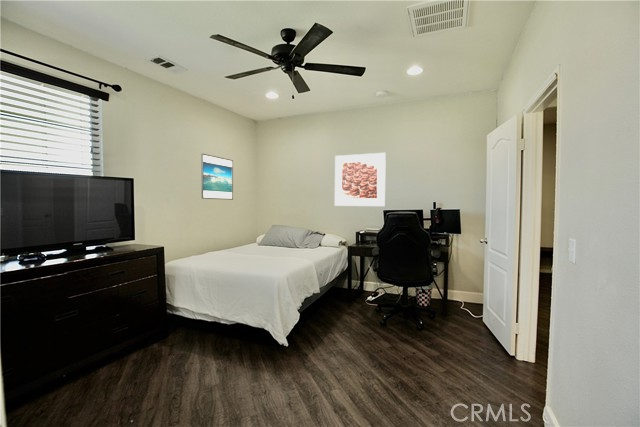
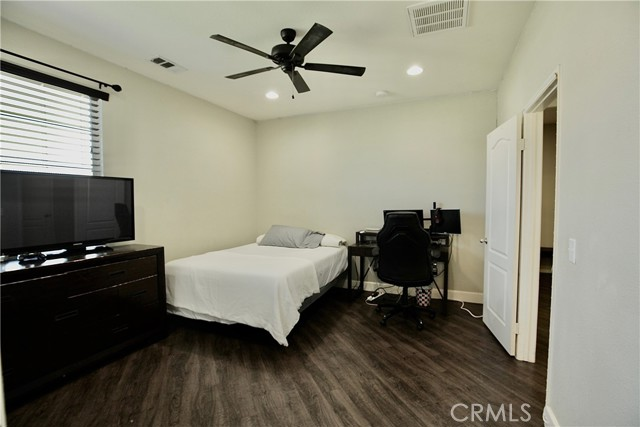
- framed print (359, 180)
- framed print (218, 178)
